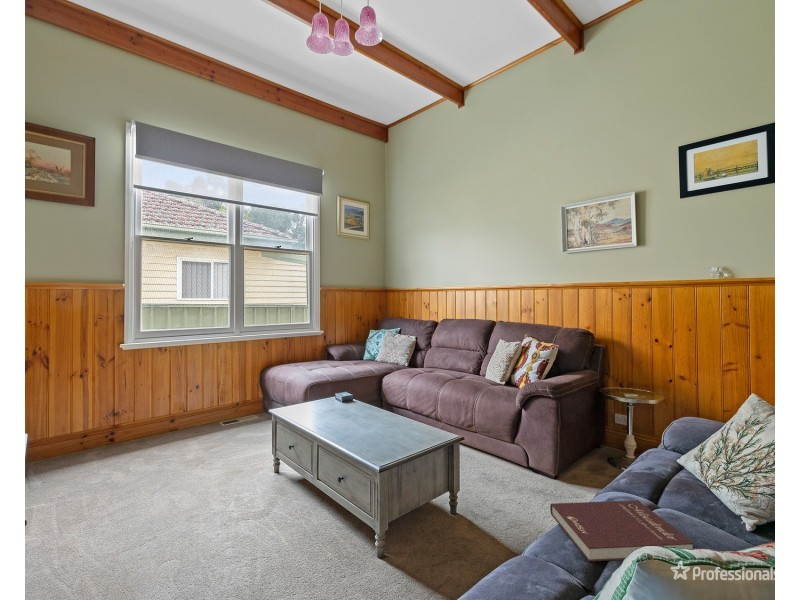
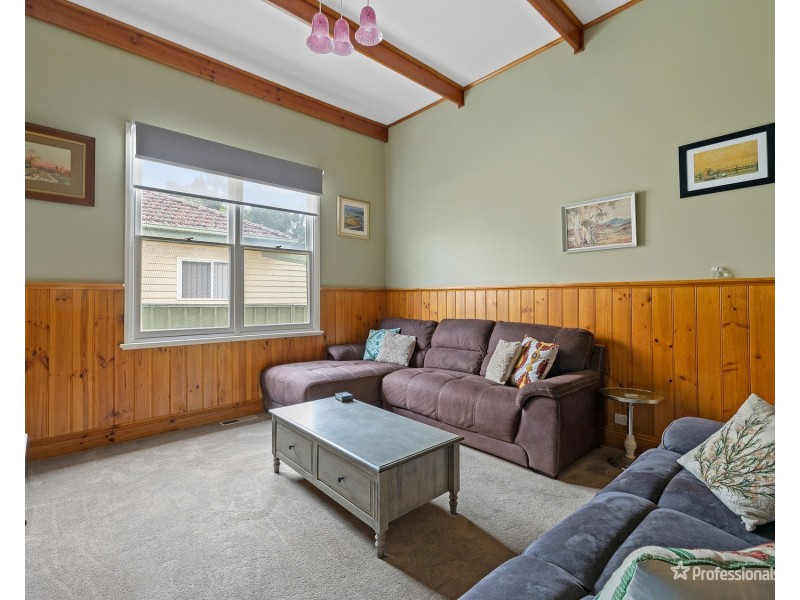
- book (615, 526)
